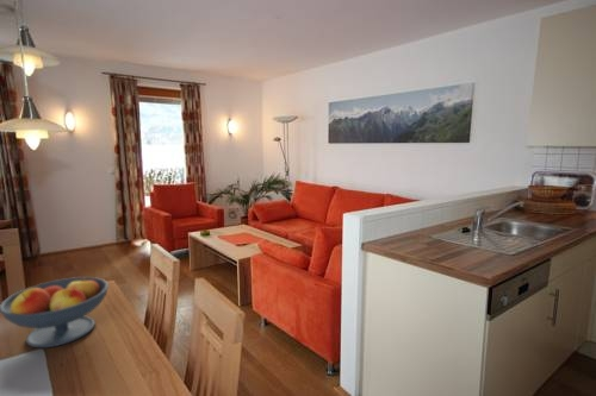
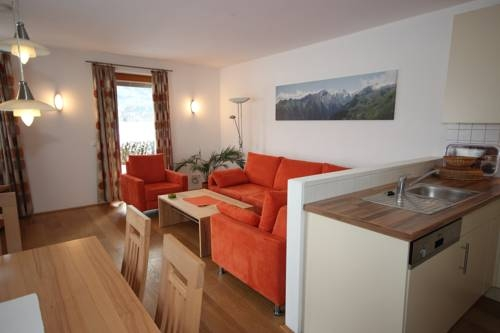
- fruit bowl (58, 306)
